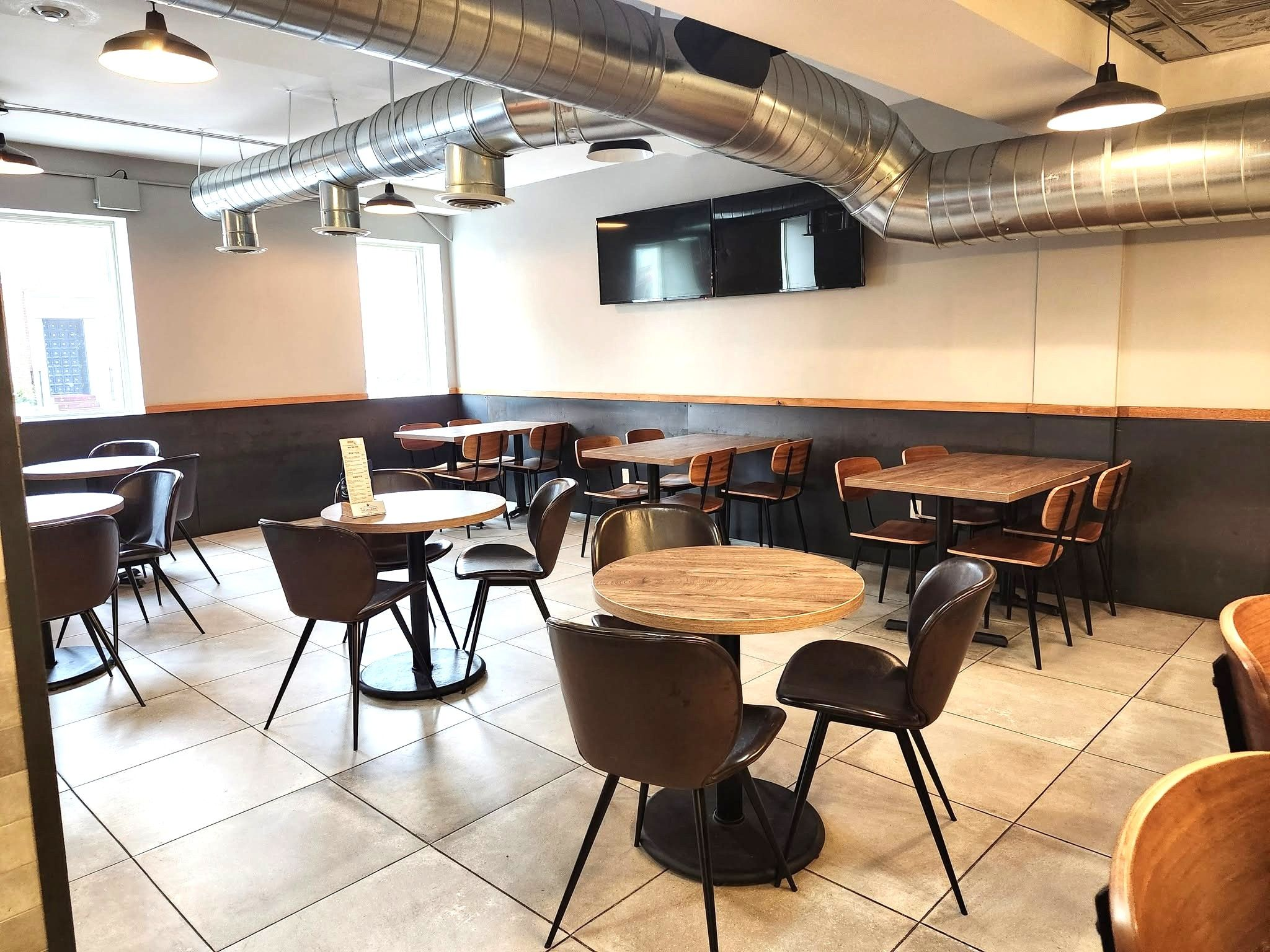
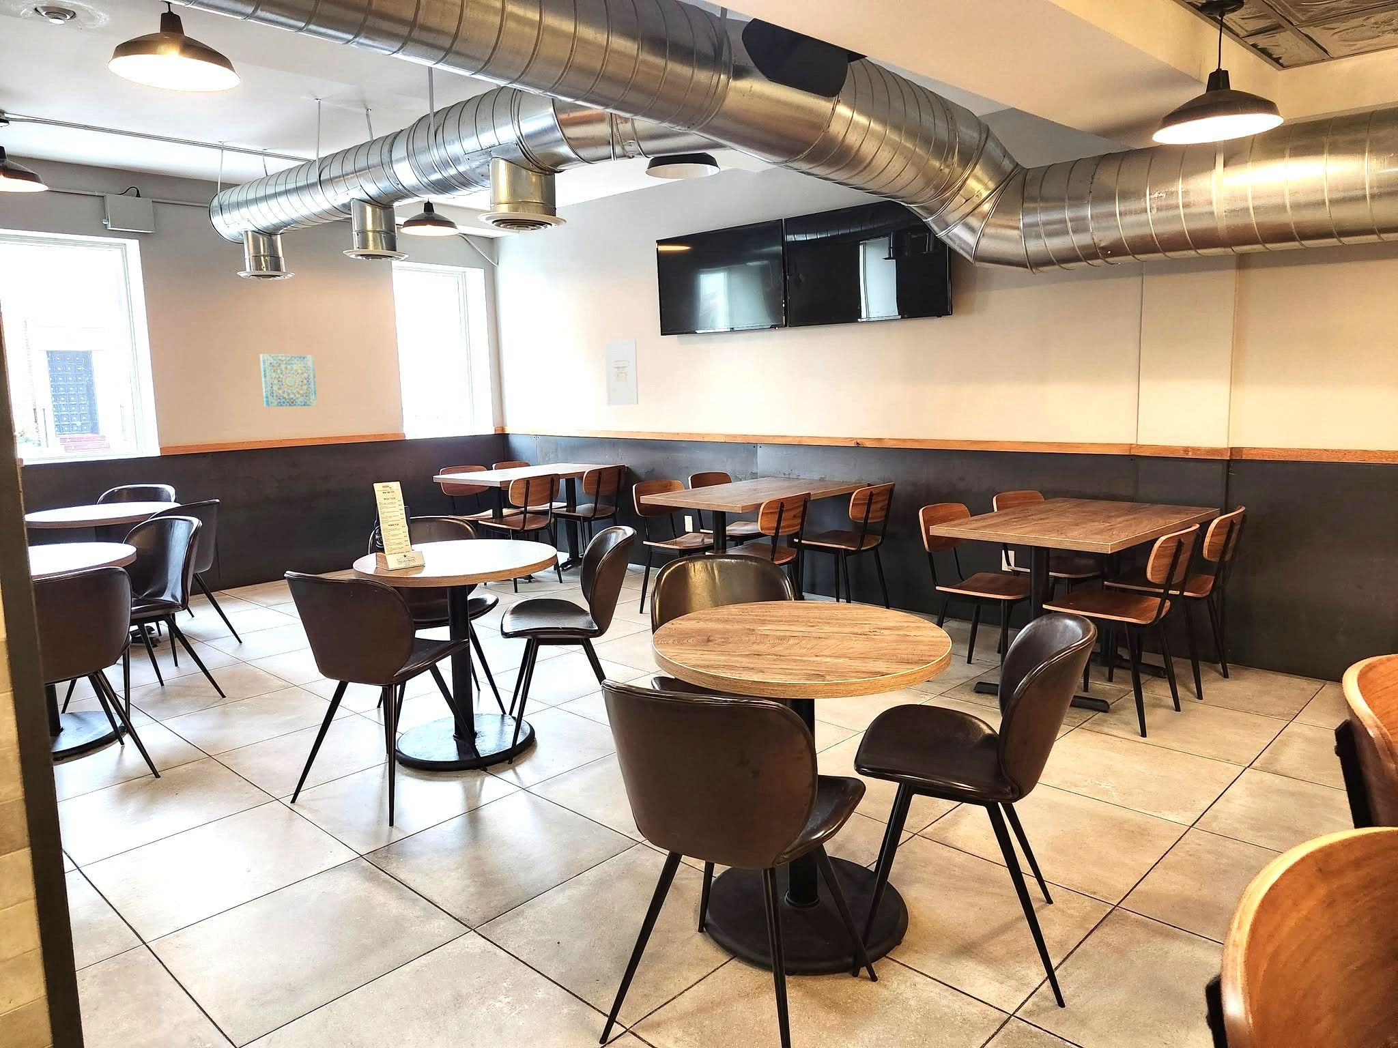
+ wall art (621, 373)
+ wall art (288, 380)
